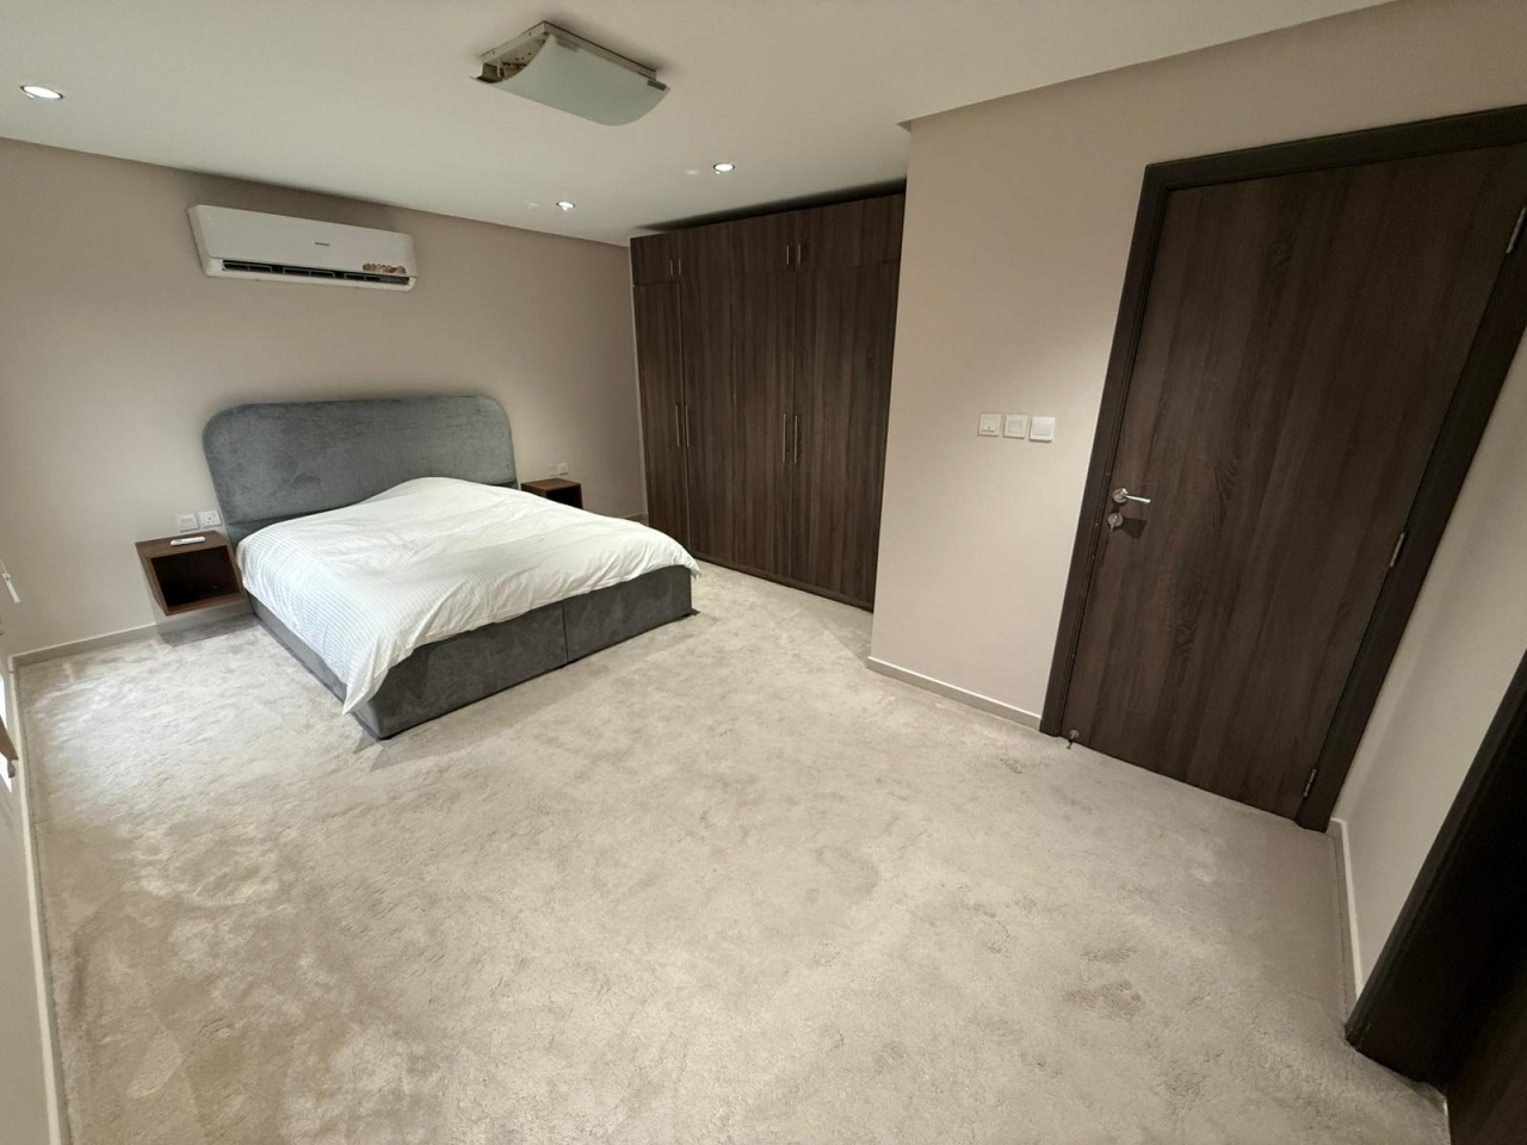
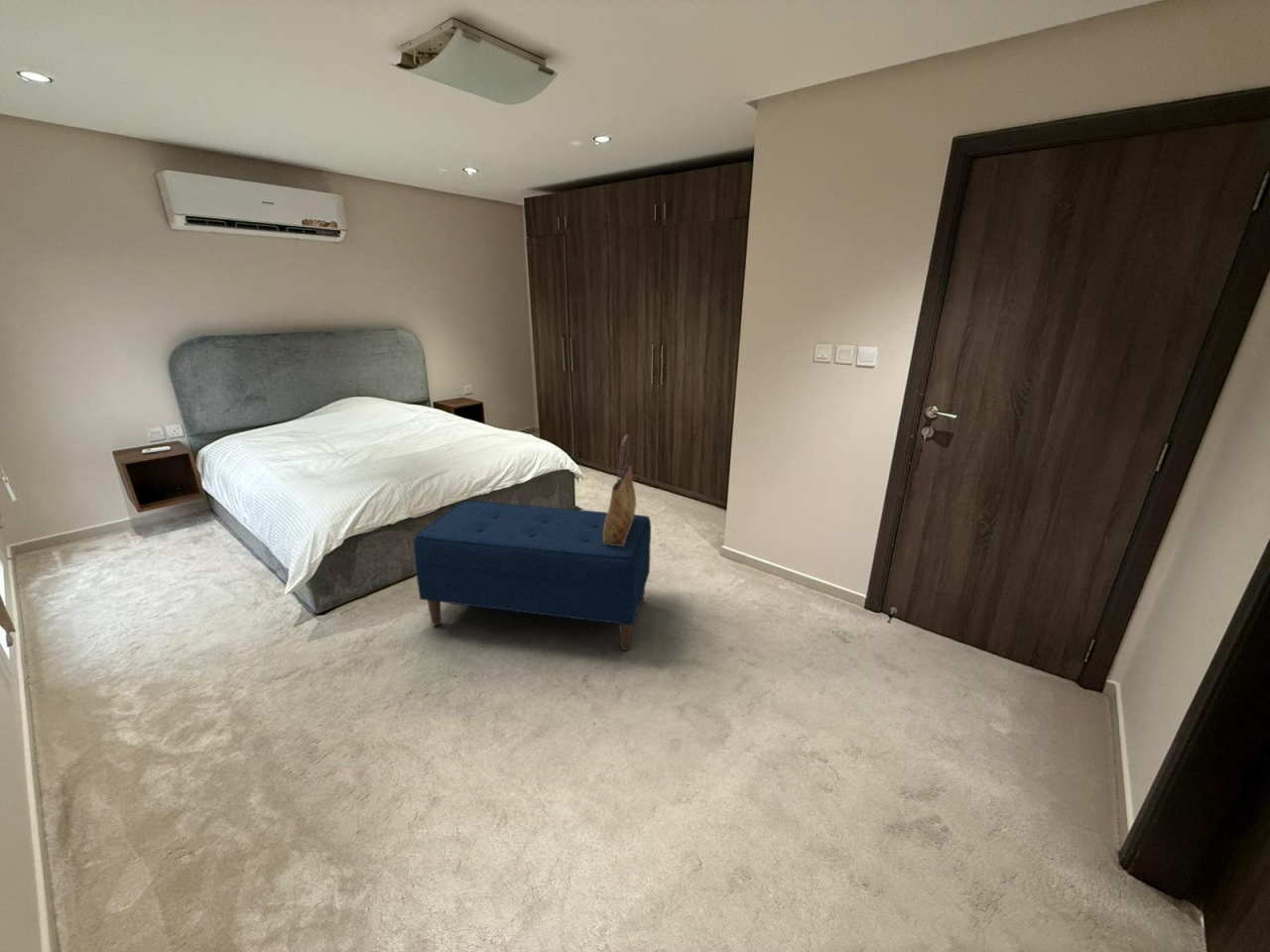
+ bench (540, 569)
+ tote bag (620, 484)
